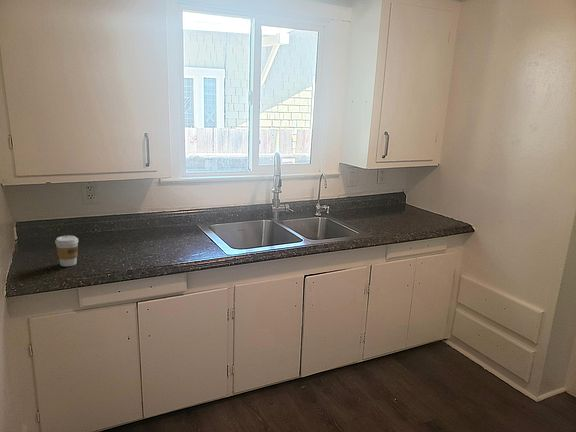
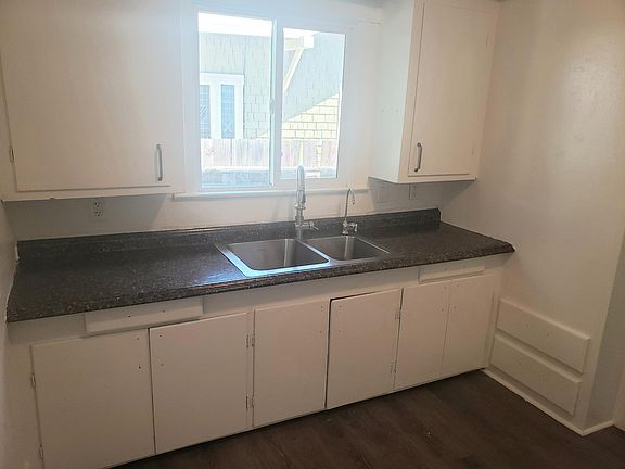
- coffee cup (67, 250)
